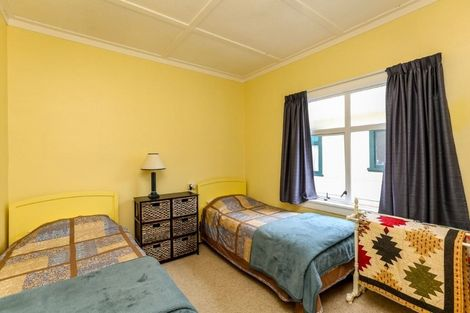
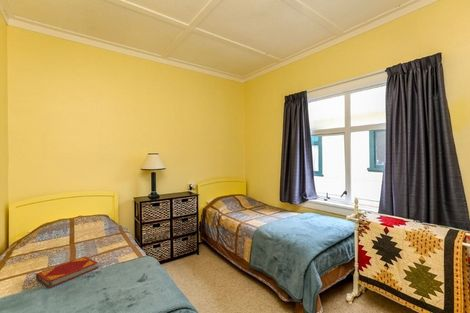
+ hardback book (68, 270)
